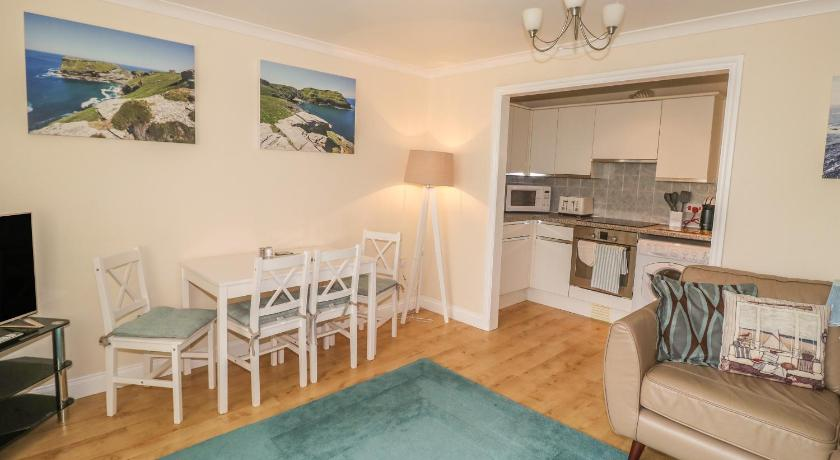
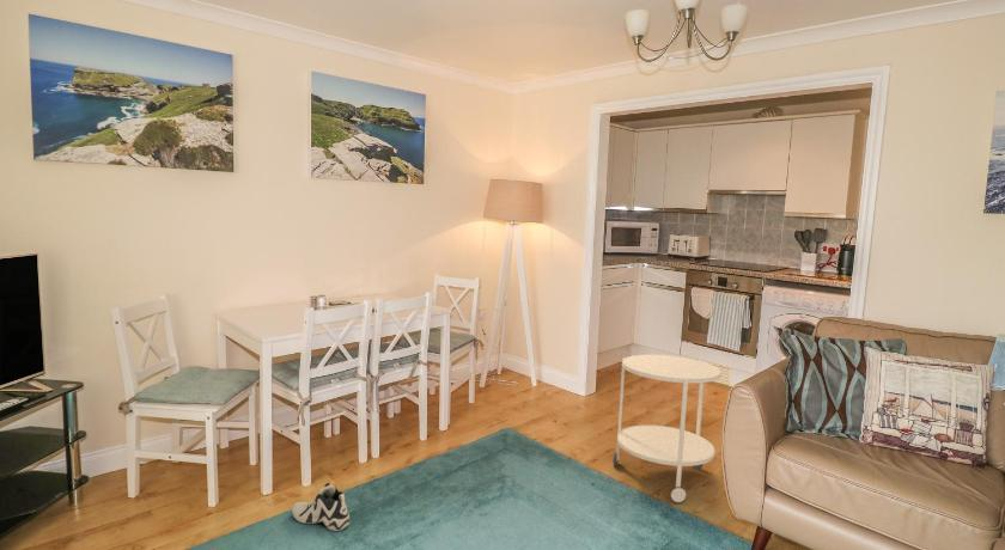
+ sneaker (319, 500)
+ side table (664, 426)
